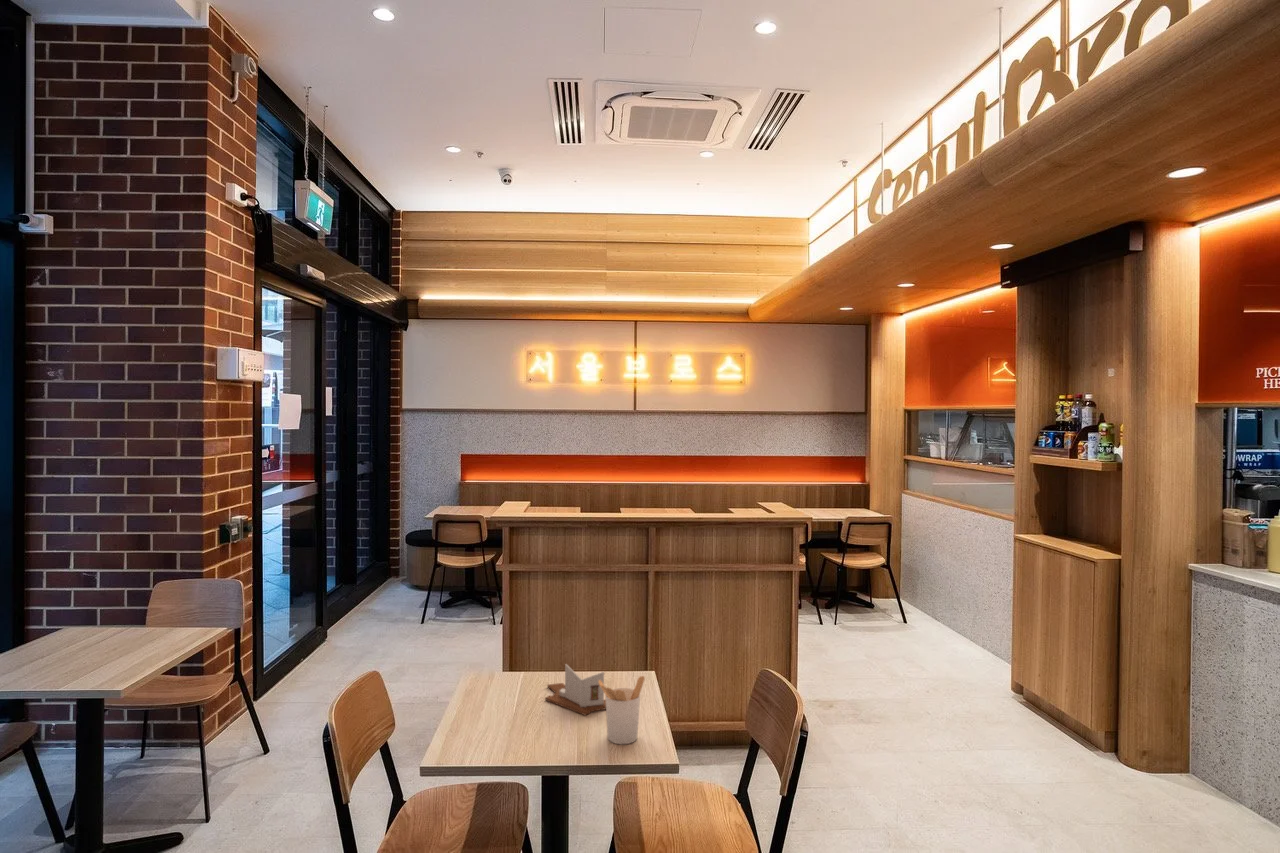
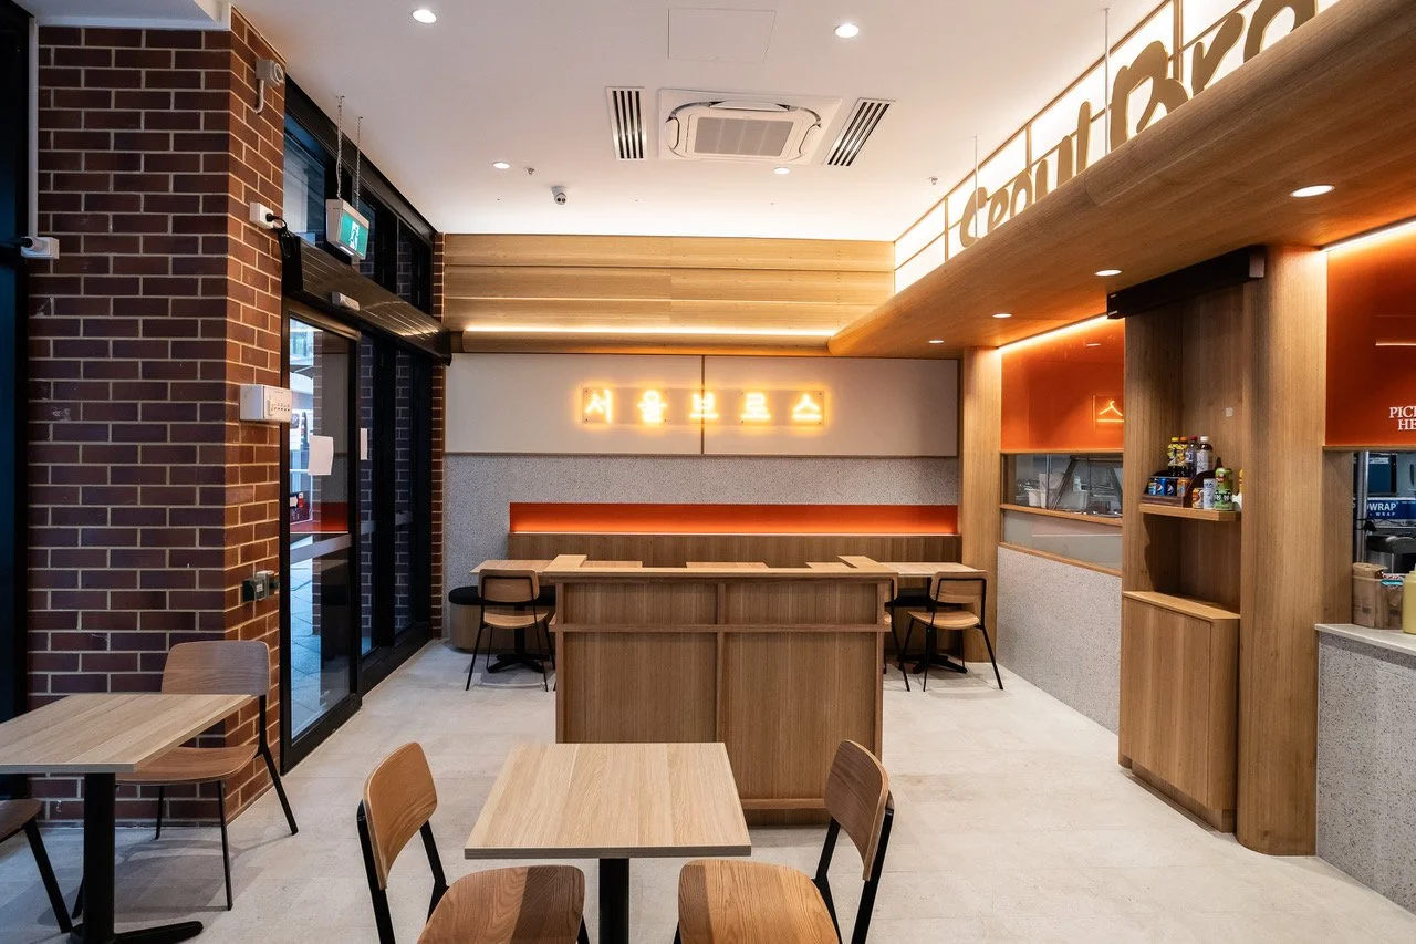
- utensil holder (619, 708)
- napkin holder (578, 681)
